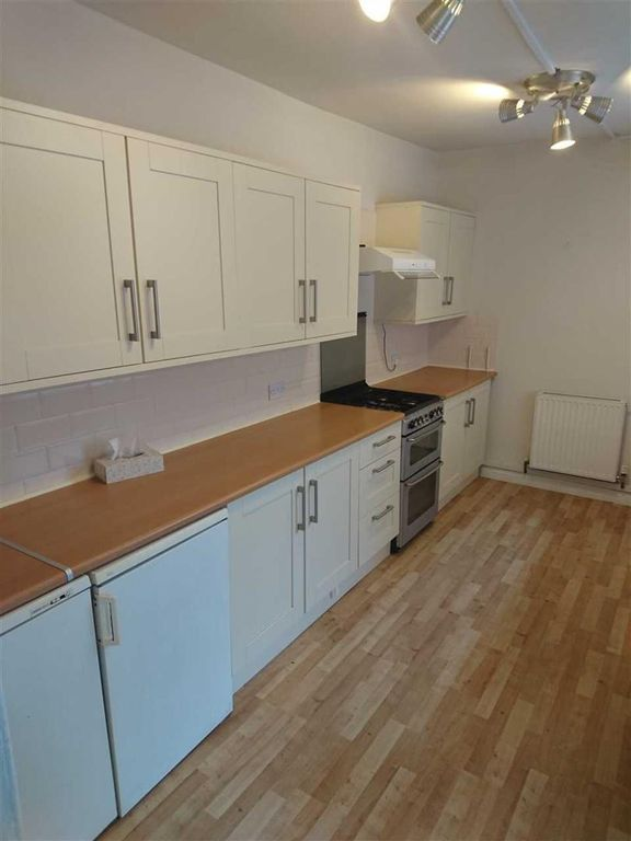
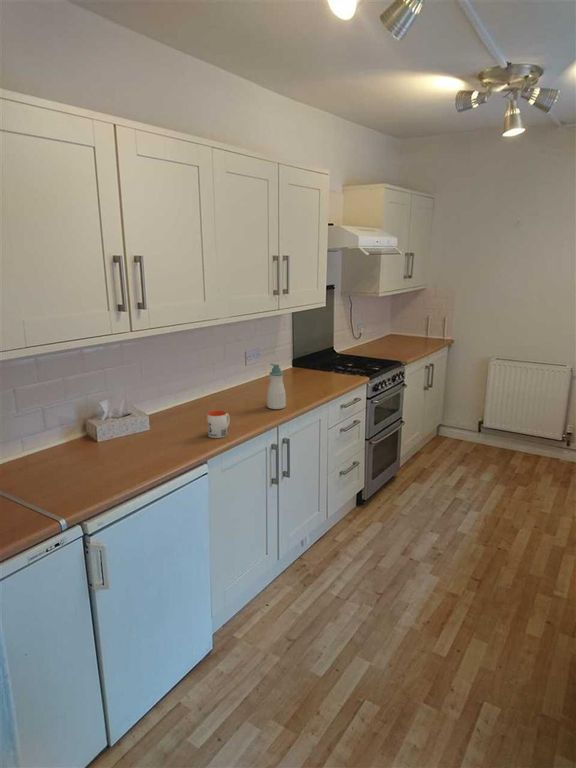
+ mug (220, 423)
+ soap bottle (276, 386)
